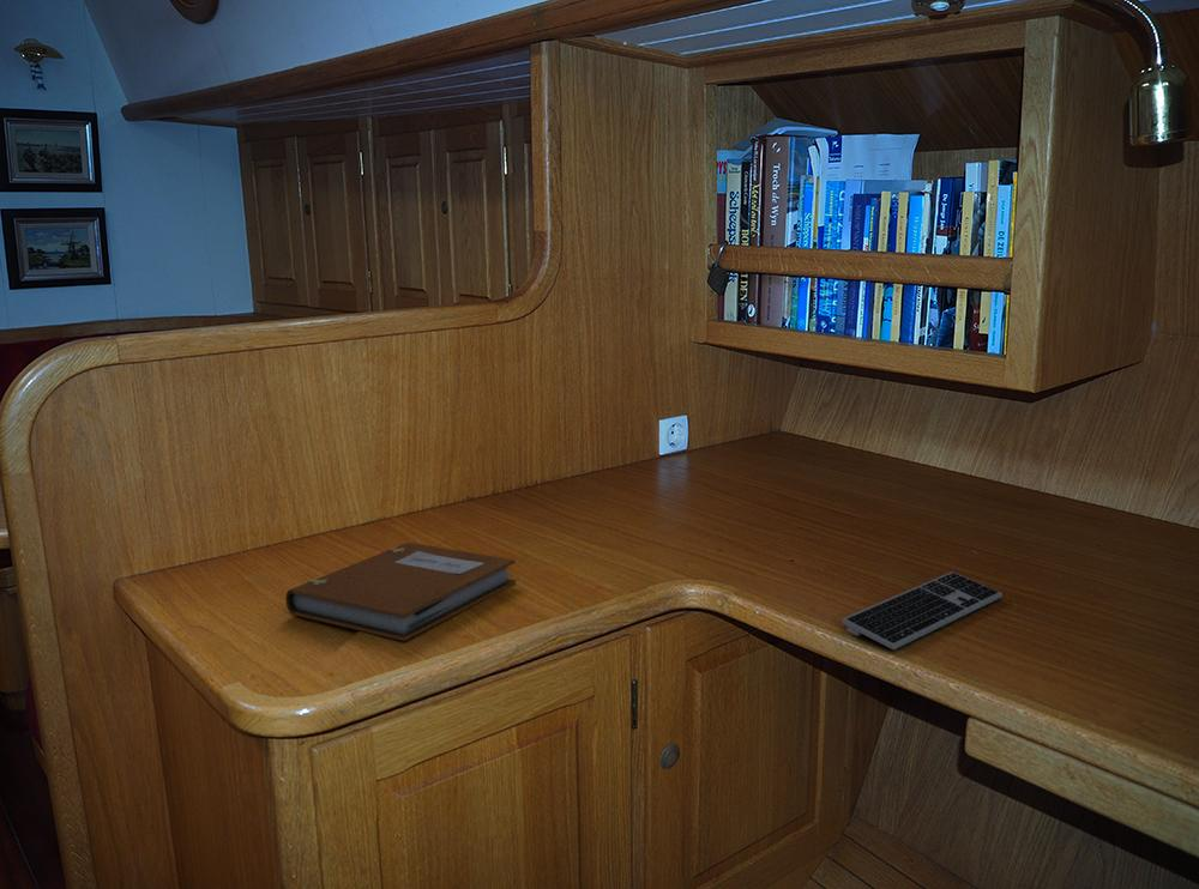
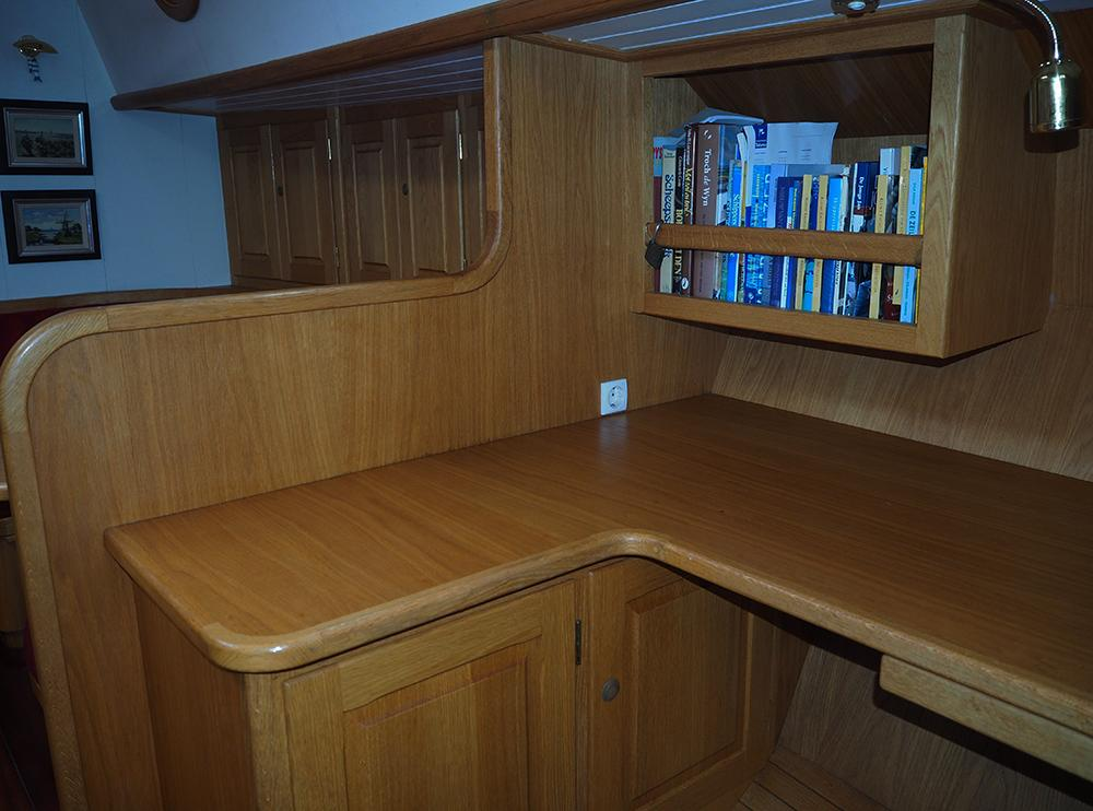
- keyboard (924, 607)
- notebook (406, 583)
